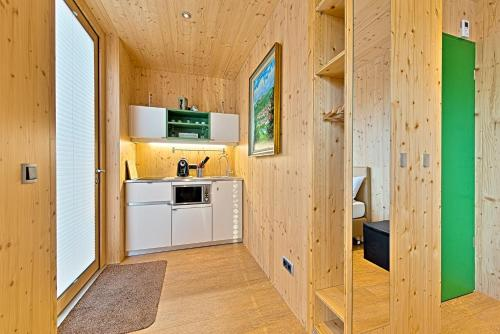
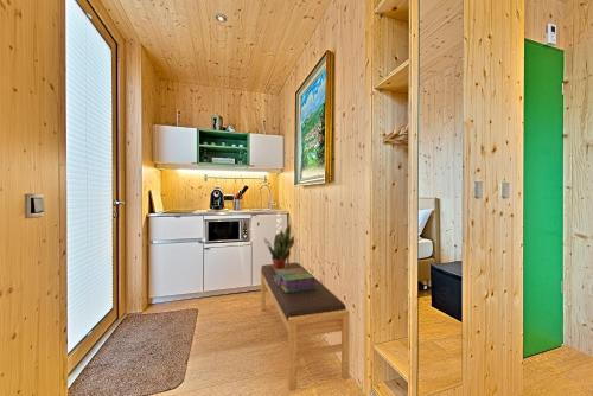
+ potted plant (279, 245)
+ bench (294, 307)
+ stack of books (294, 279)
